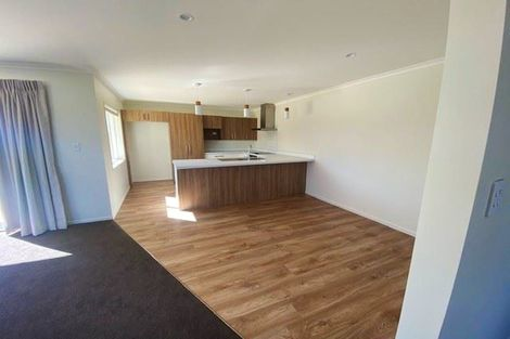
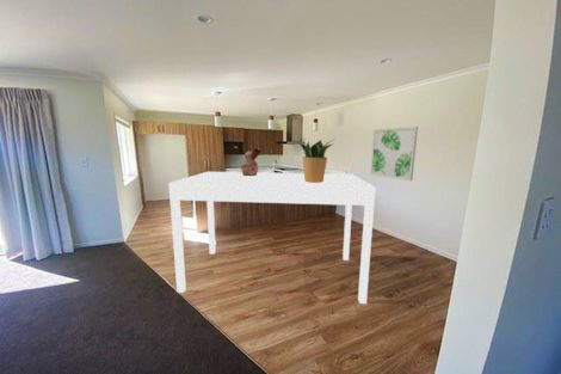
+ vessel (251, 161)
+ dining table (273, 202)
+ wall art (392, 153)
+ potted plant (314, 160)
